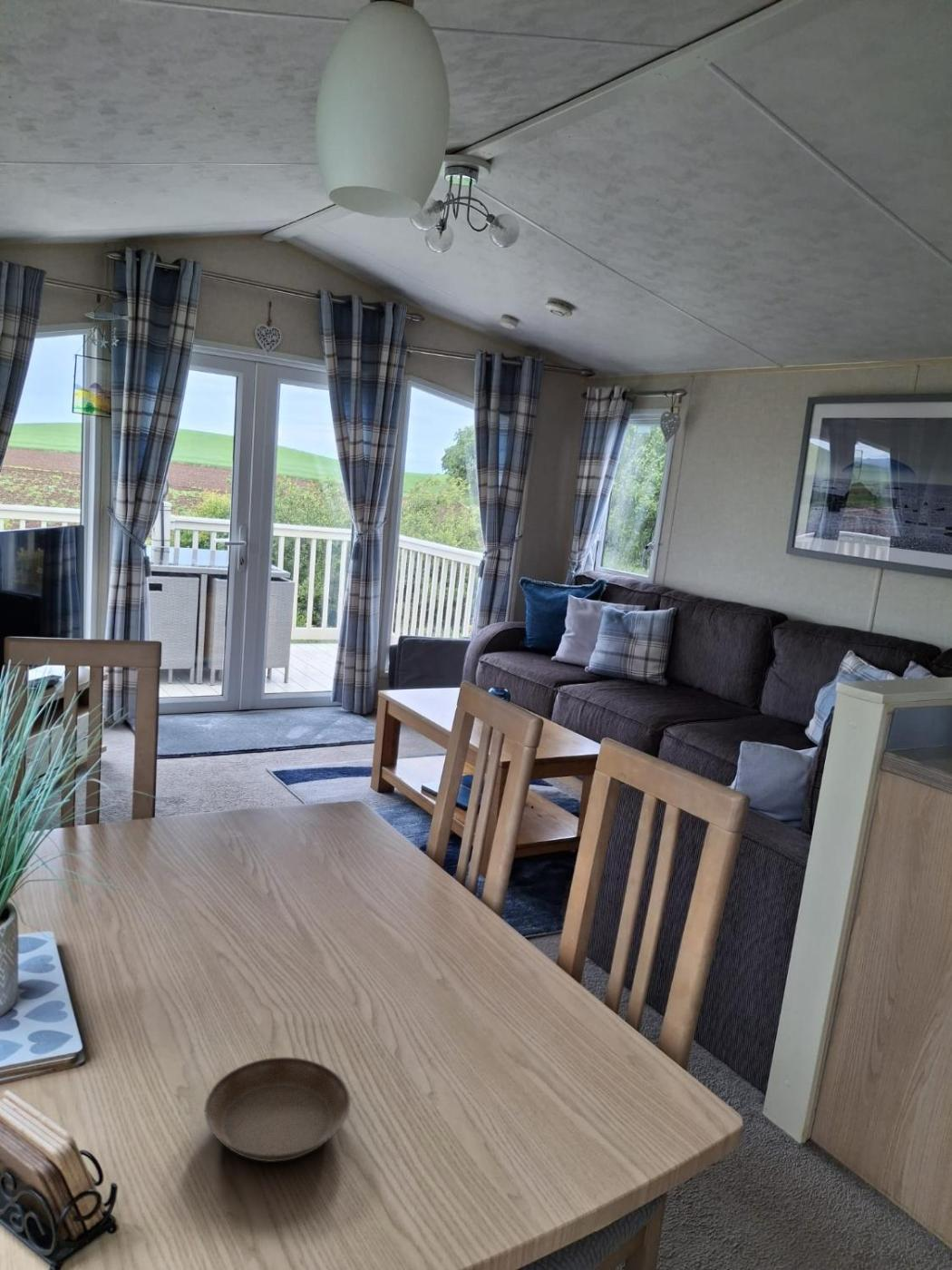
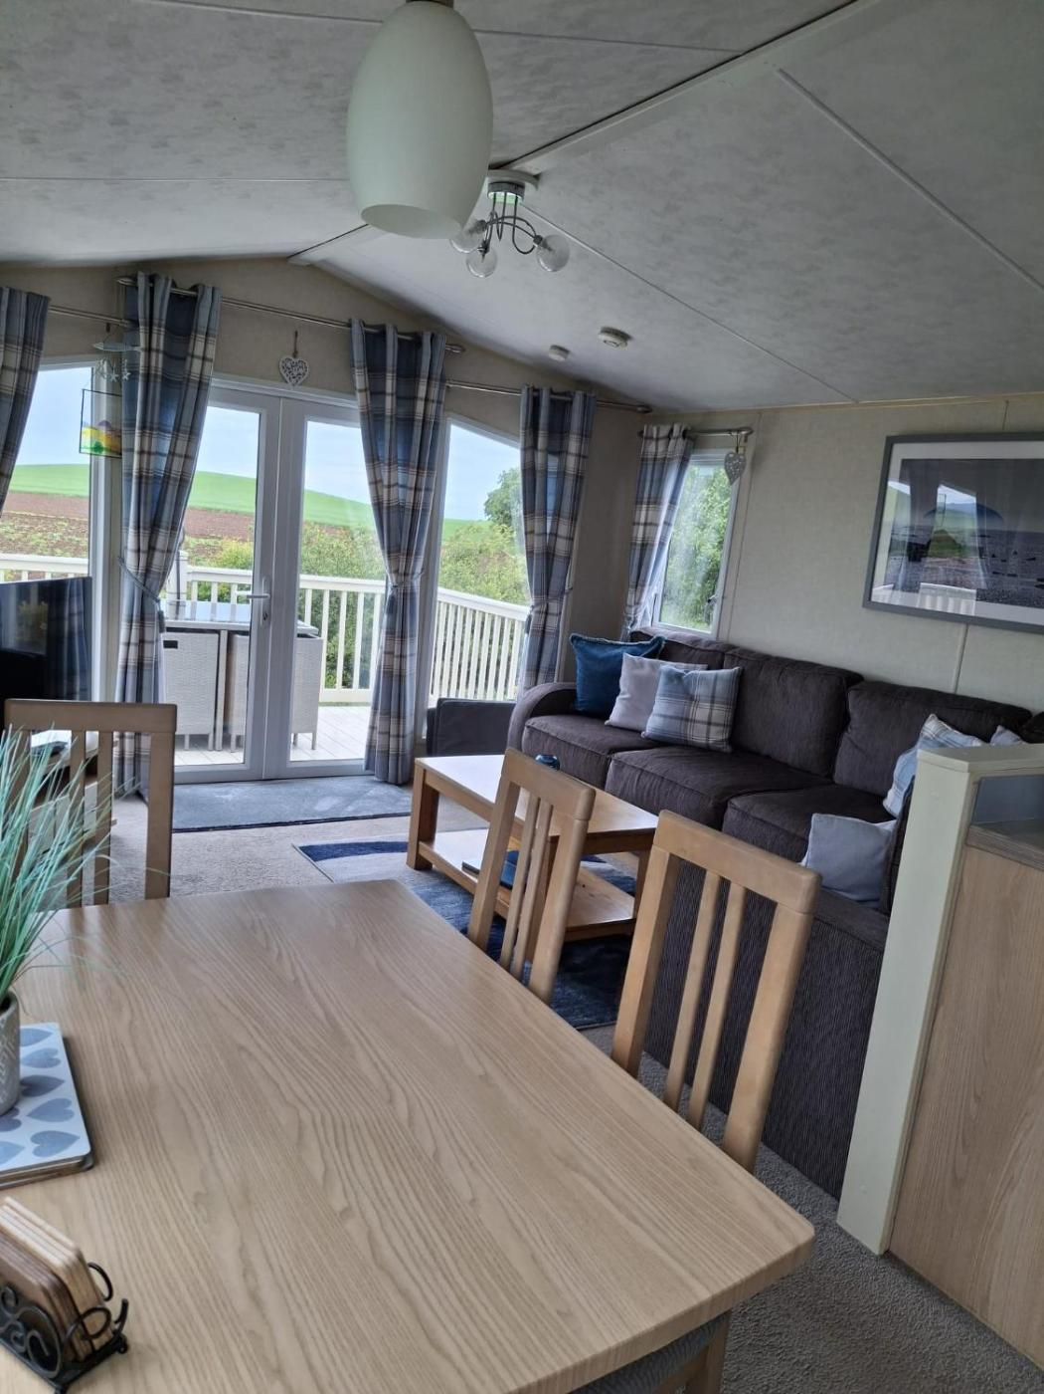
- saucer (277, 1112)
